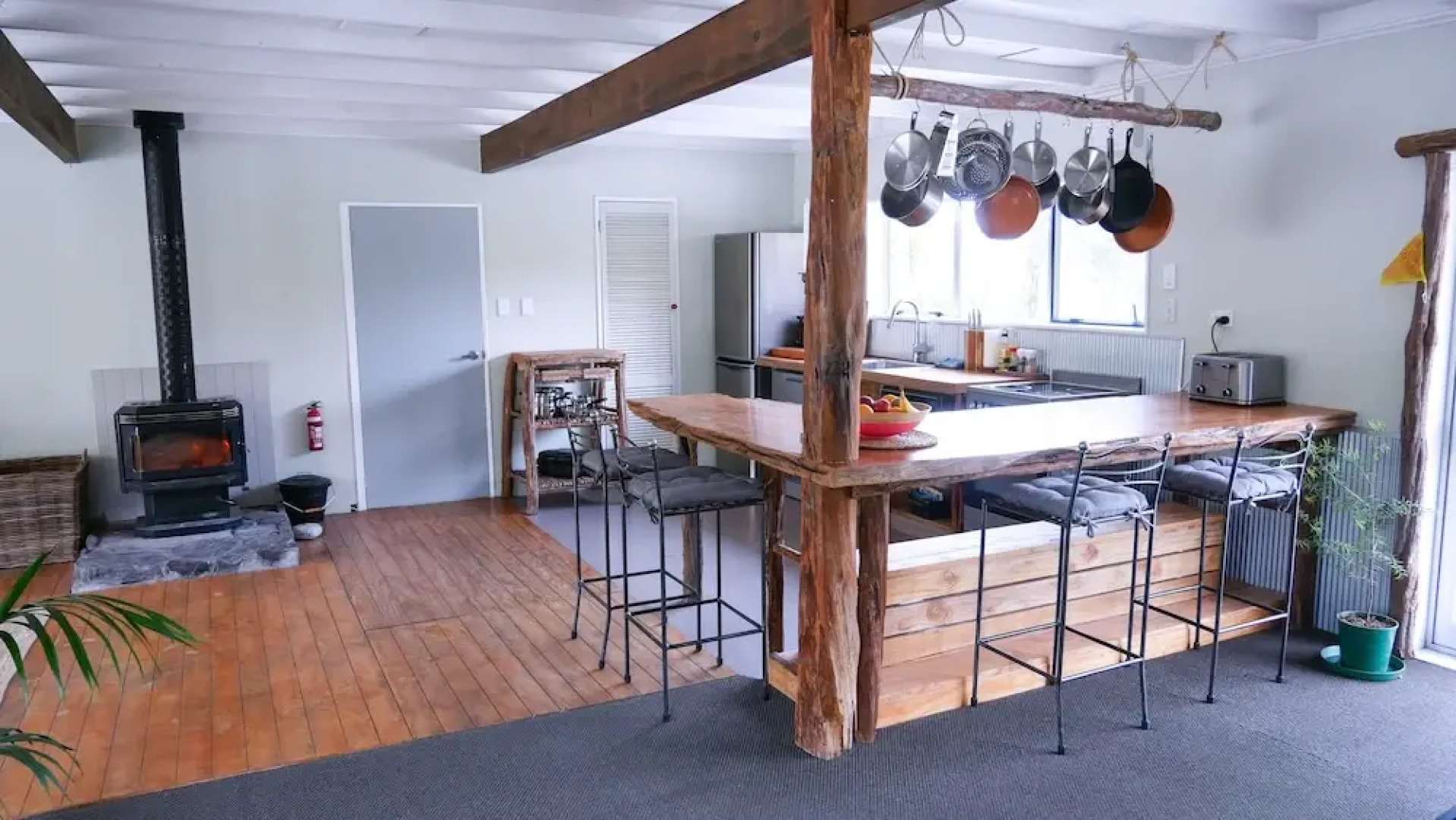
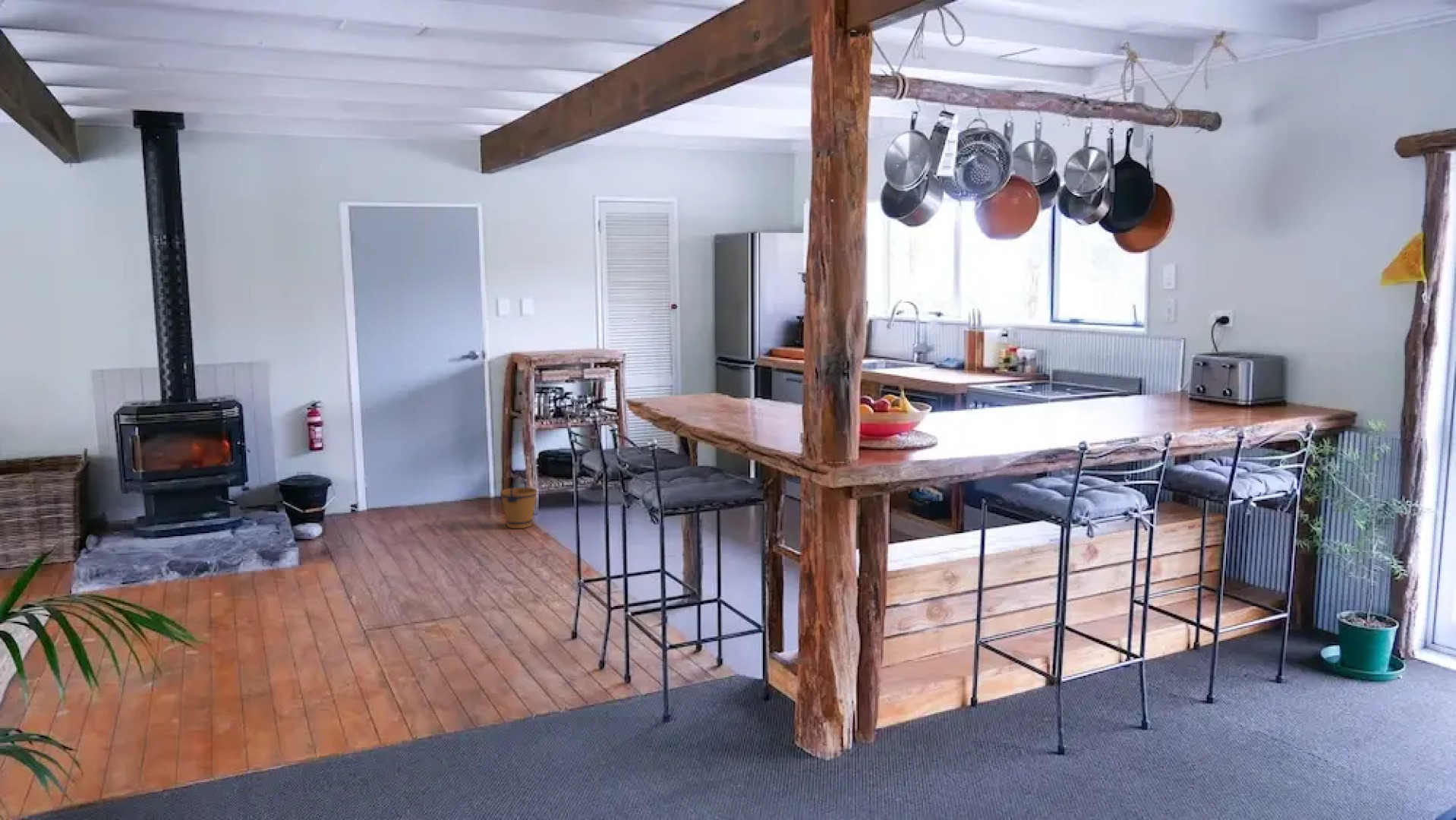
+ bucket (518, 500)
